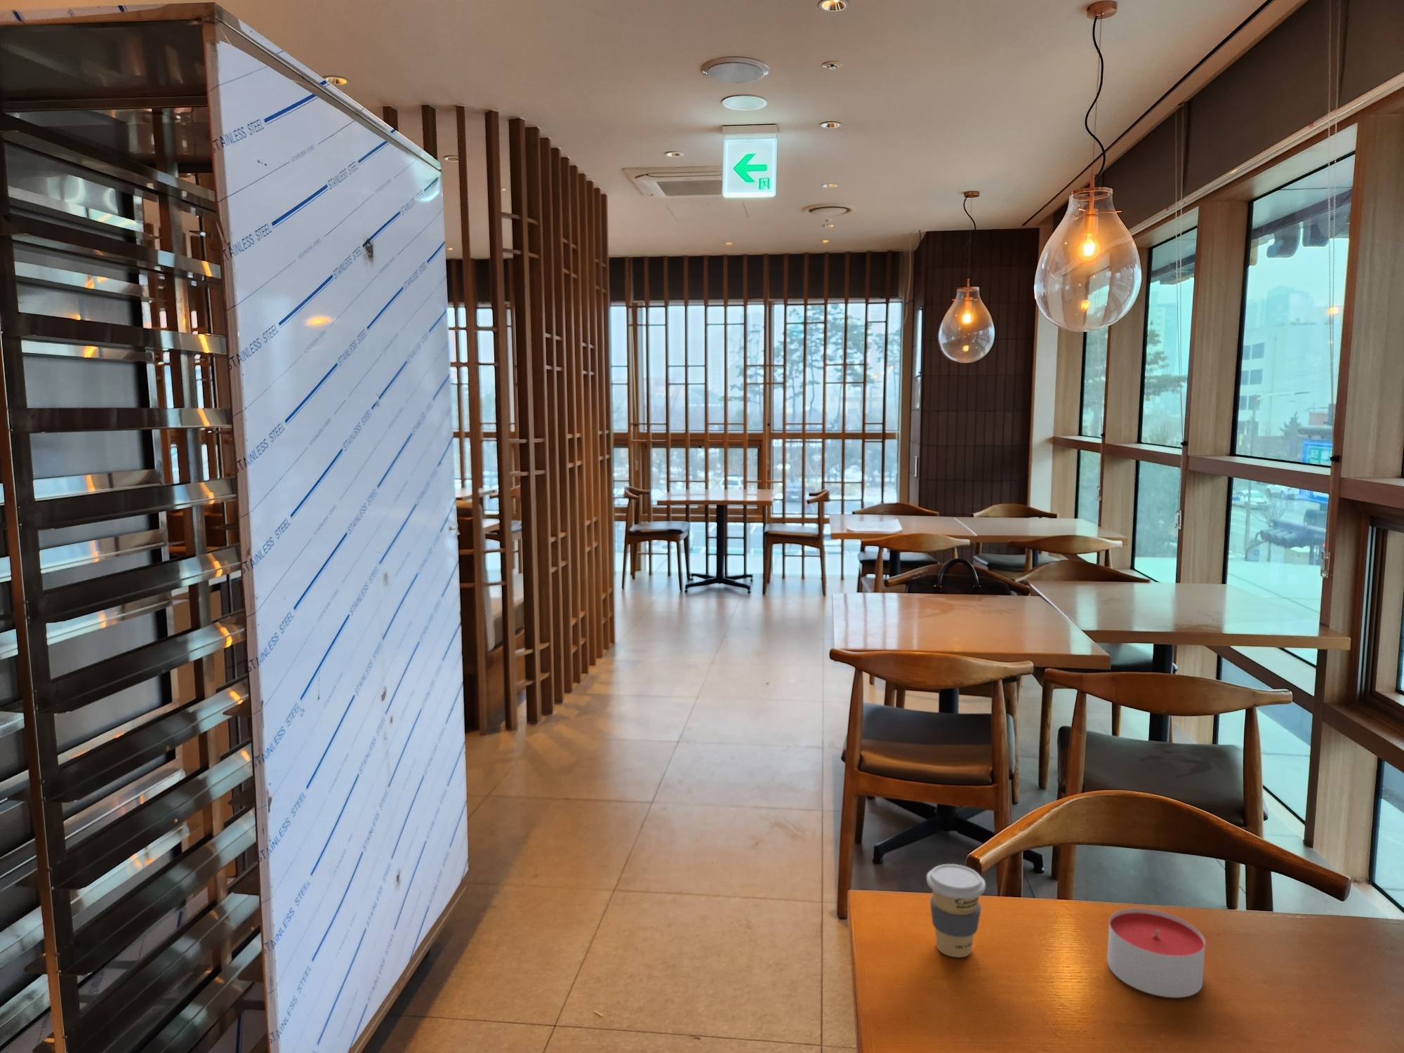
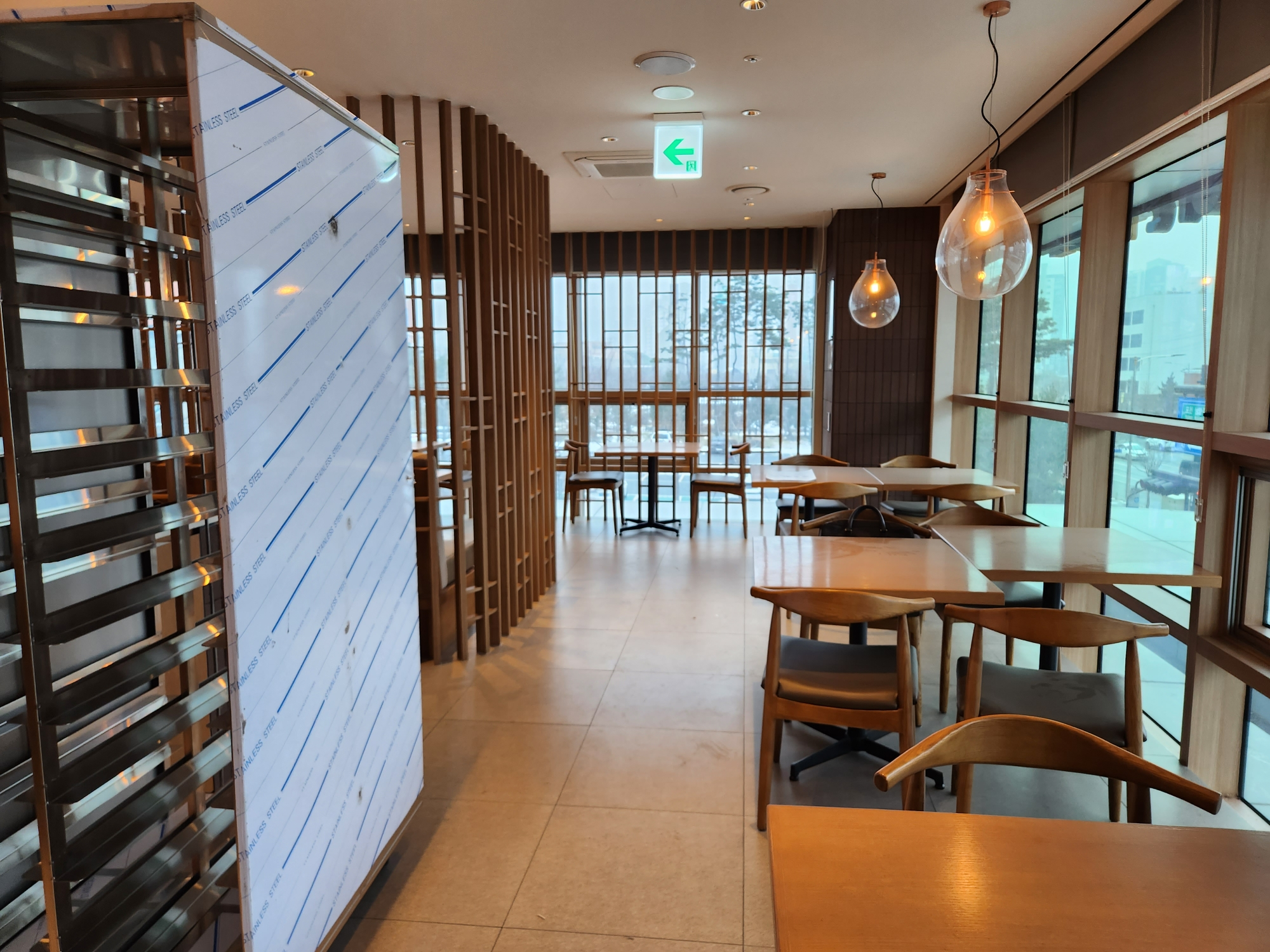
- candle (1155, 949)
- coffee cup (955, 911)
